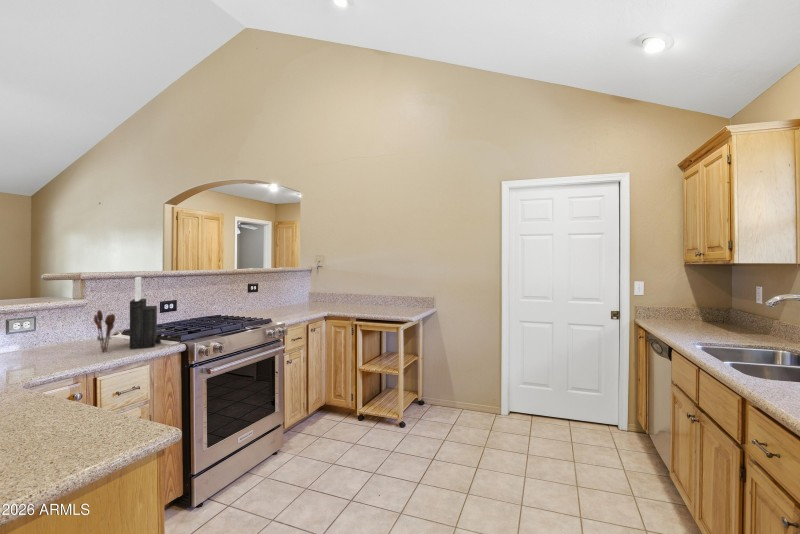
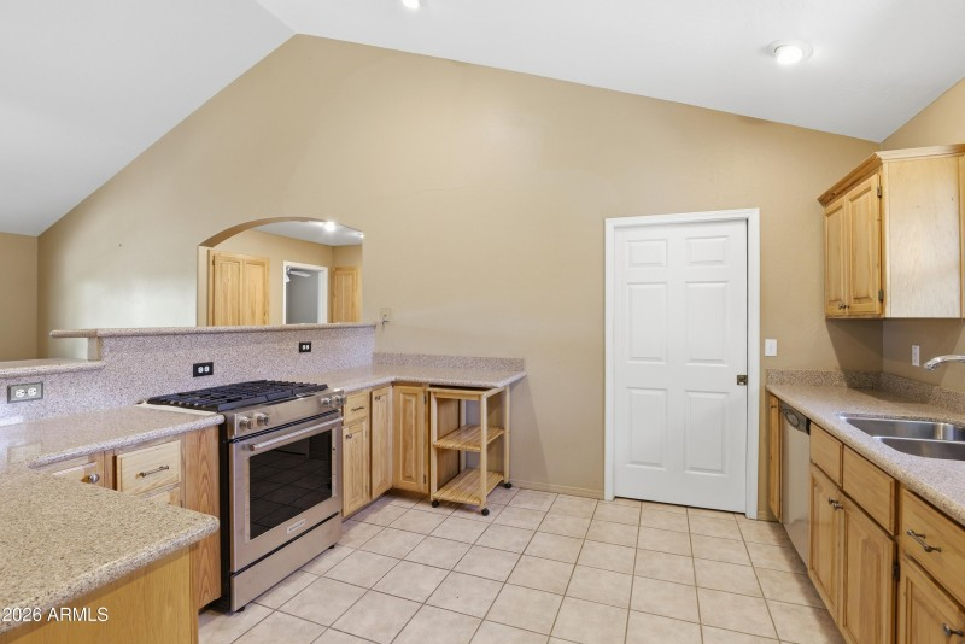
- knife block (146, 310)
- utensil holder (106, 330)
